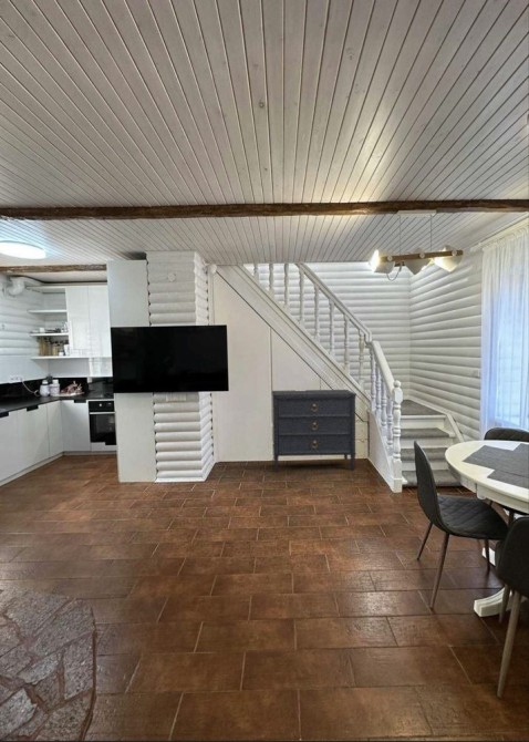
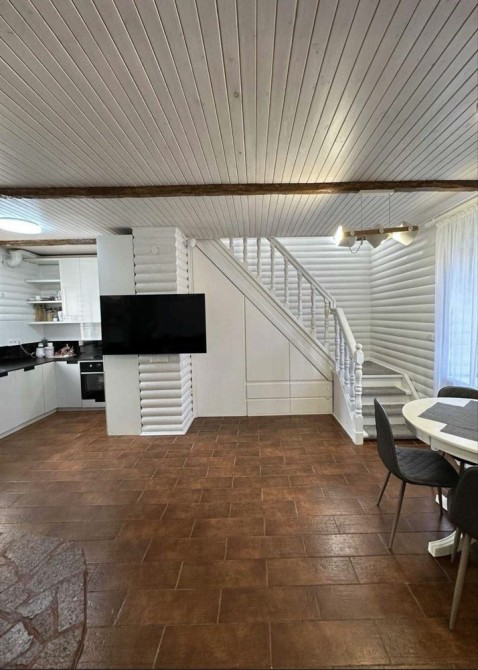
- dresser (312, 429)
